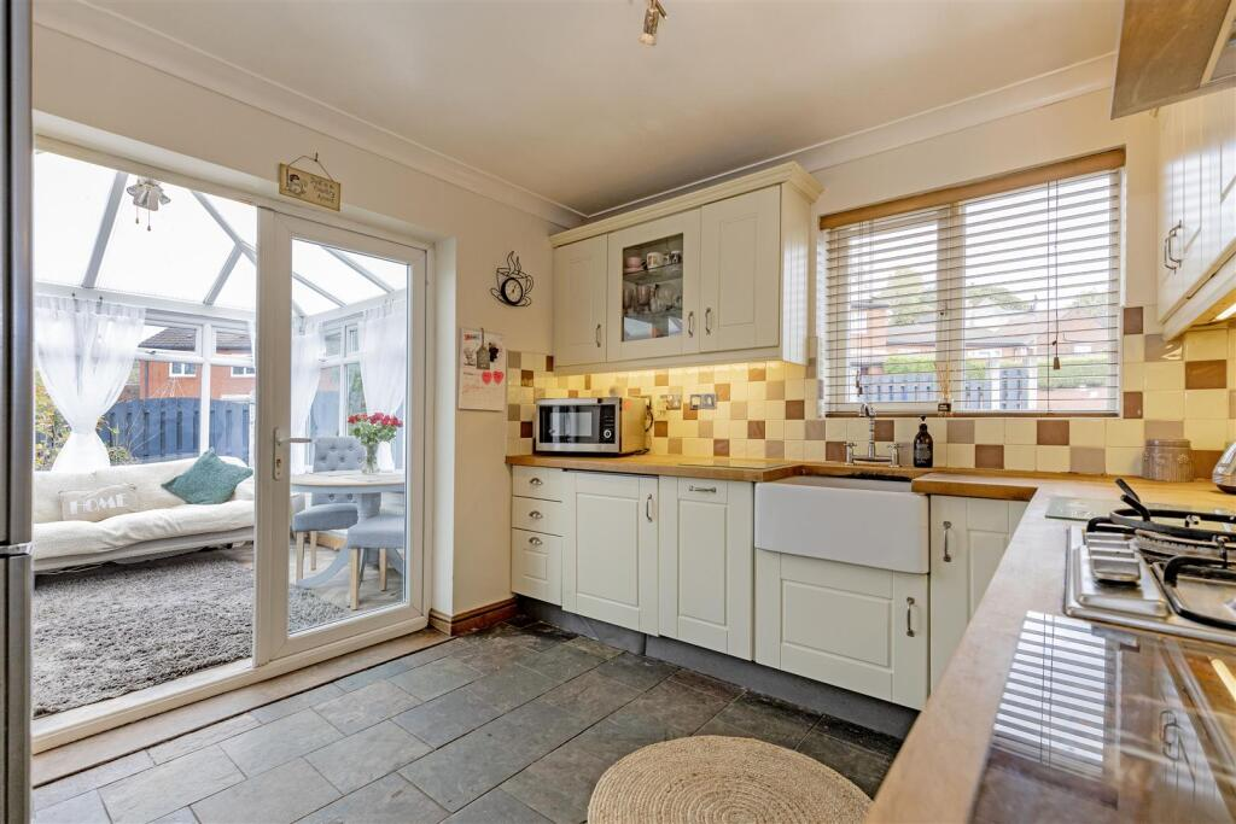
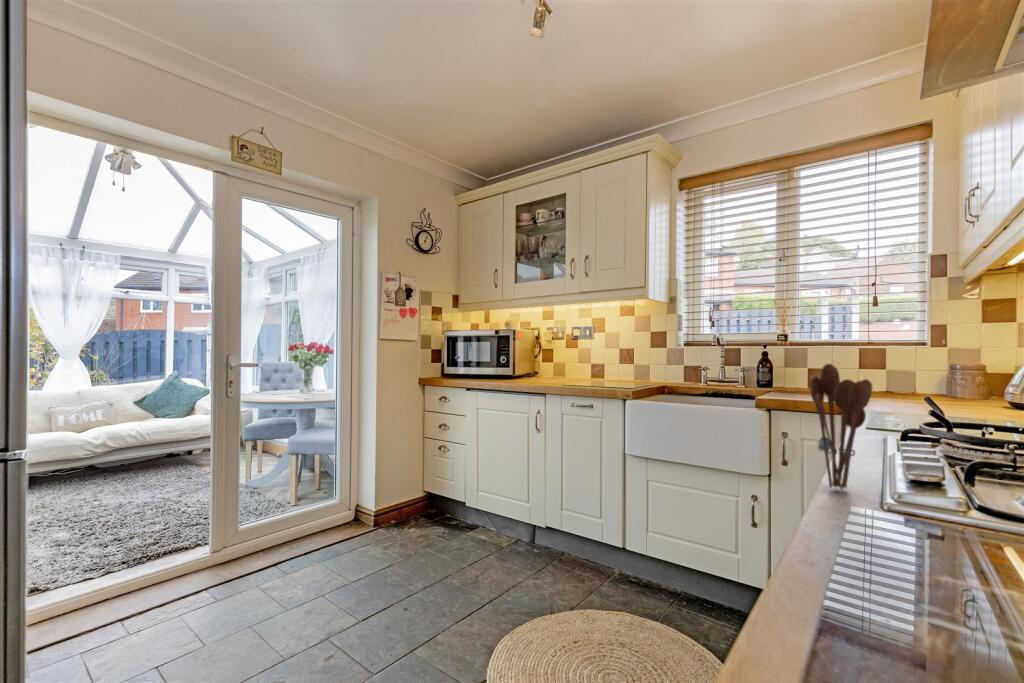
+ utensil holder (841, 426)
